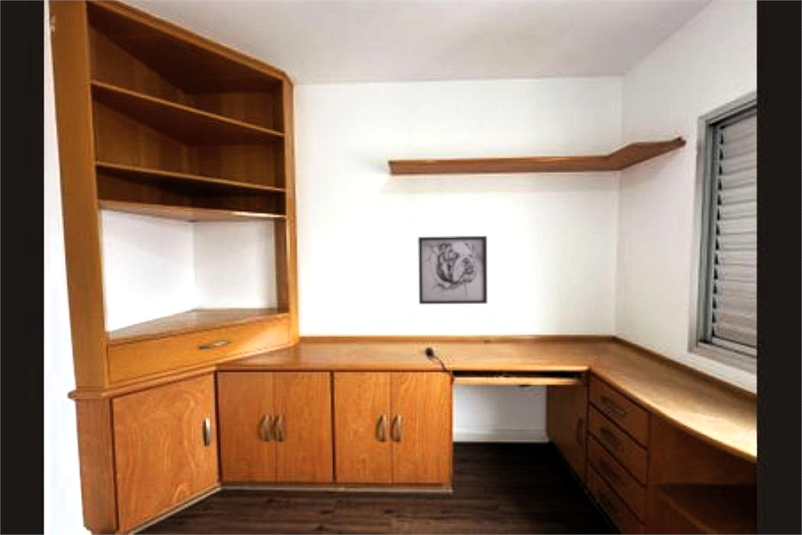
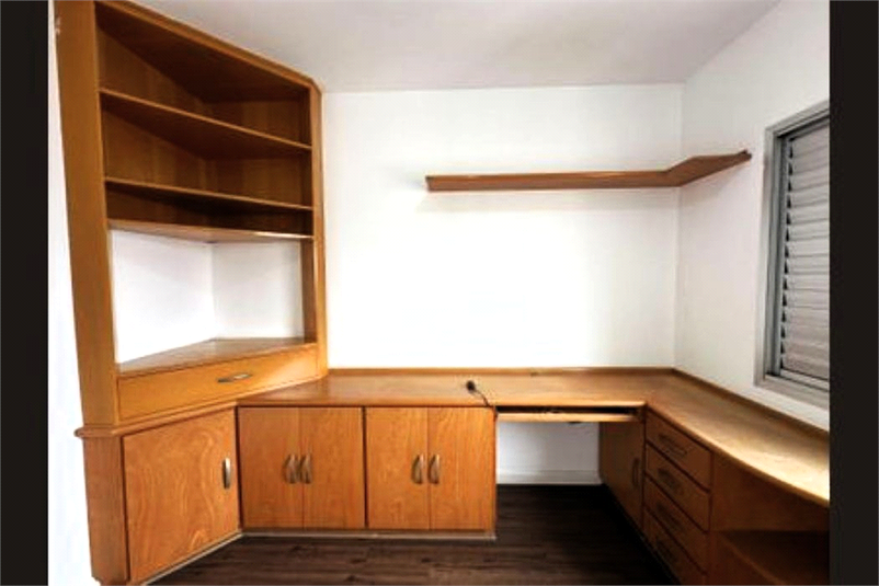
- wall art (452, 270)
